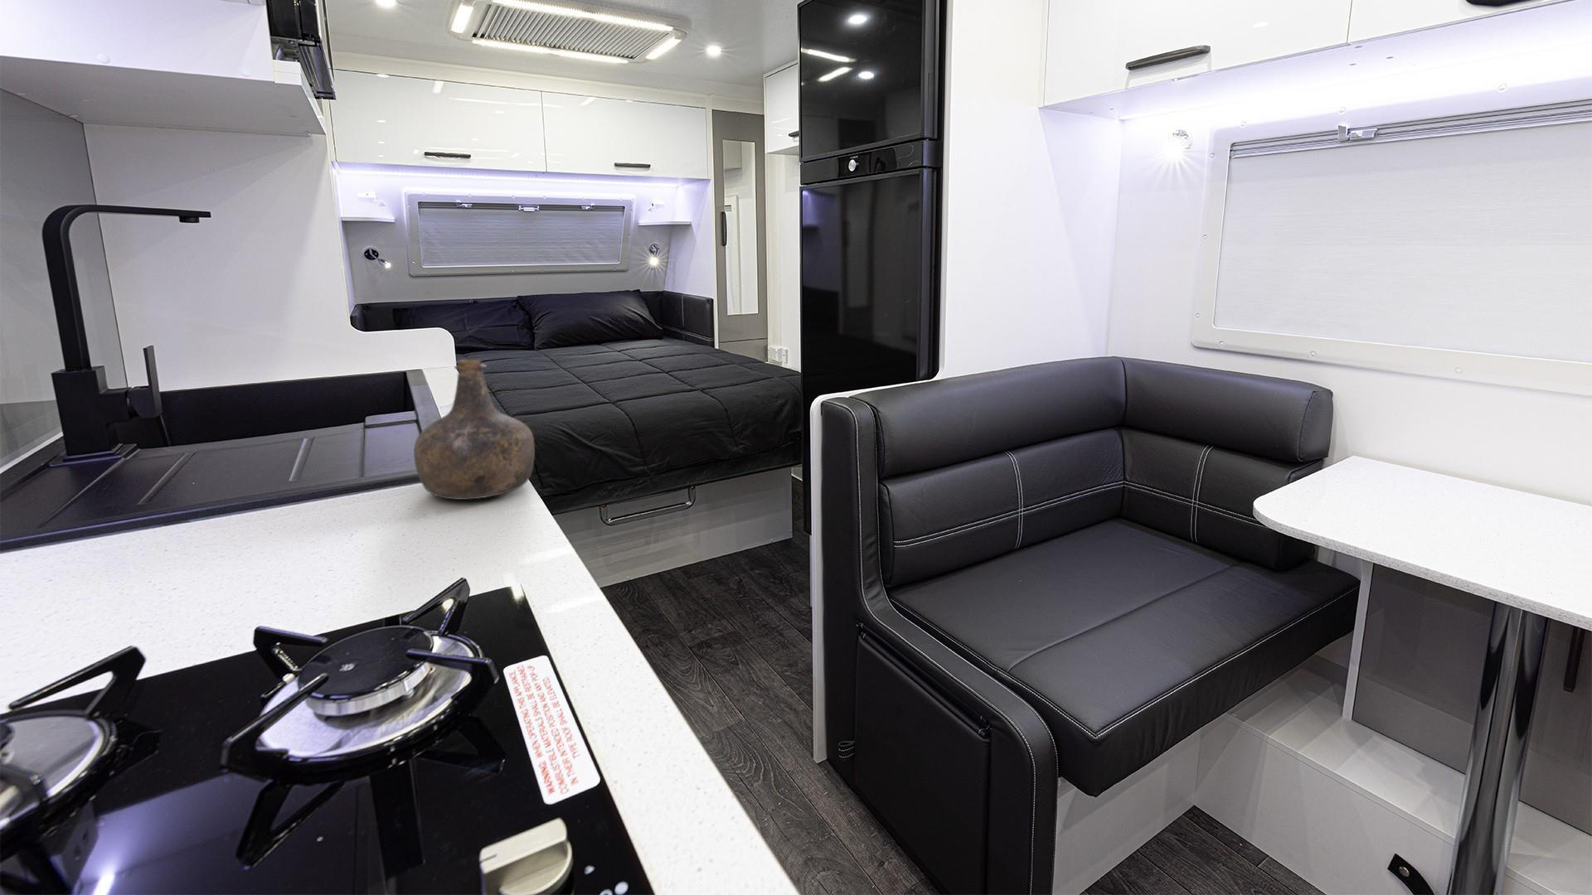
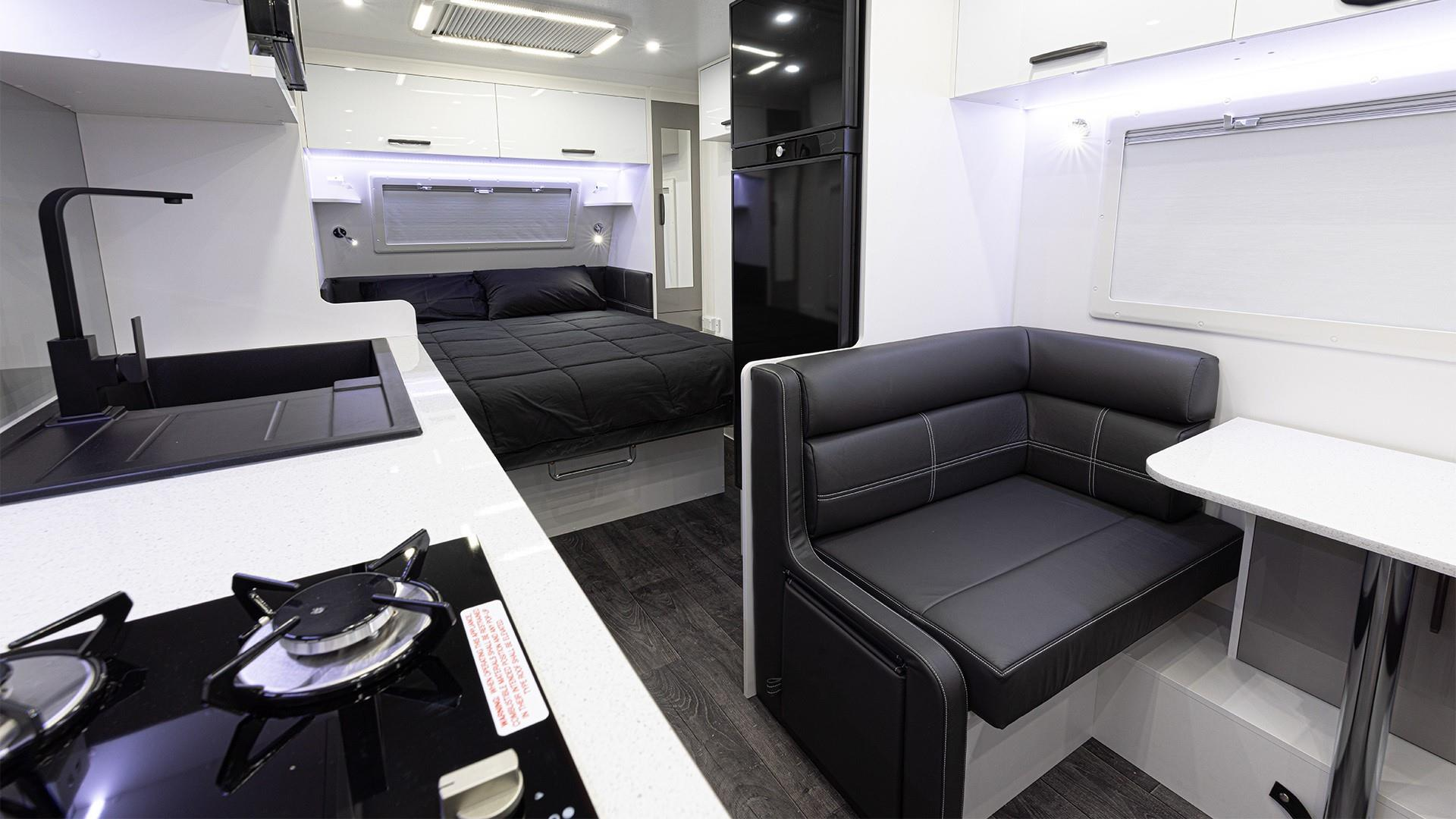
- bottle (473, 426)
